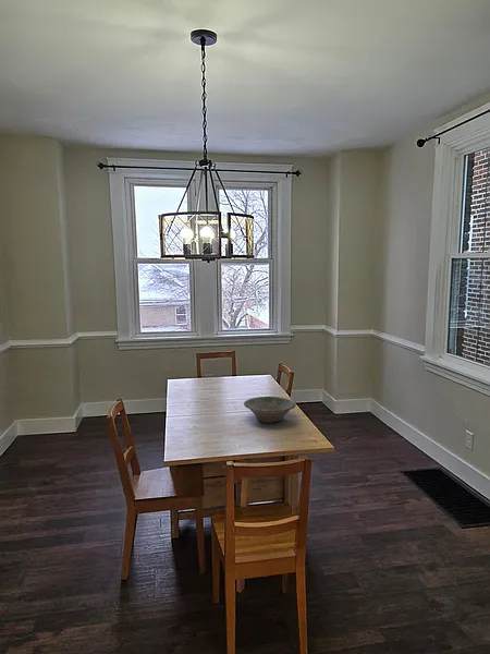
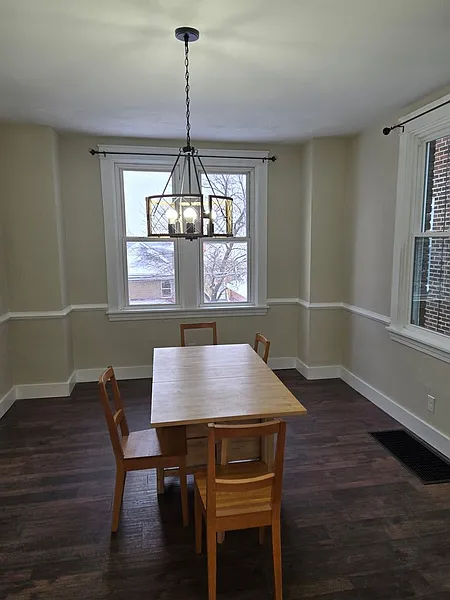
- bowl (269, 410)
